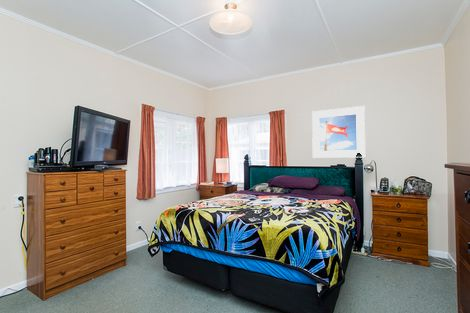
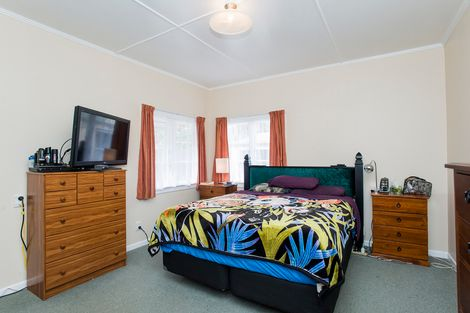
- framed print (337, 133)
